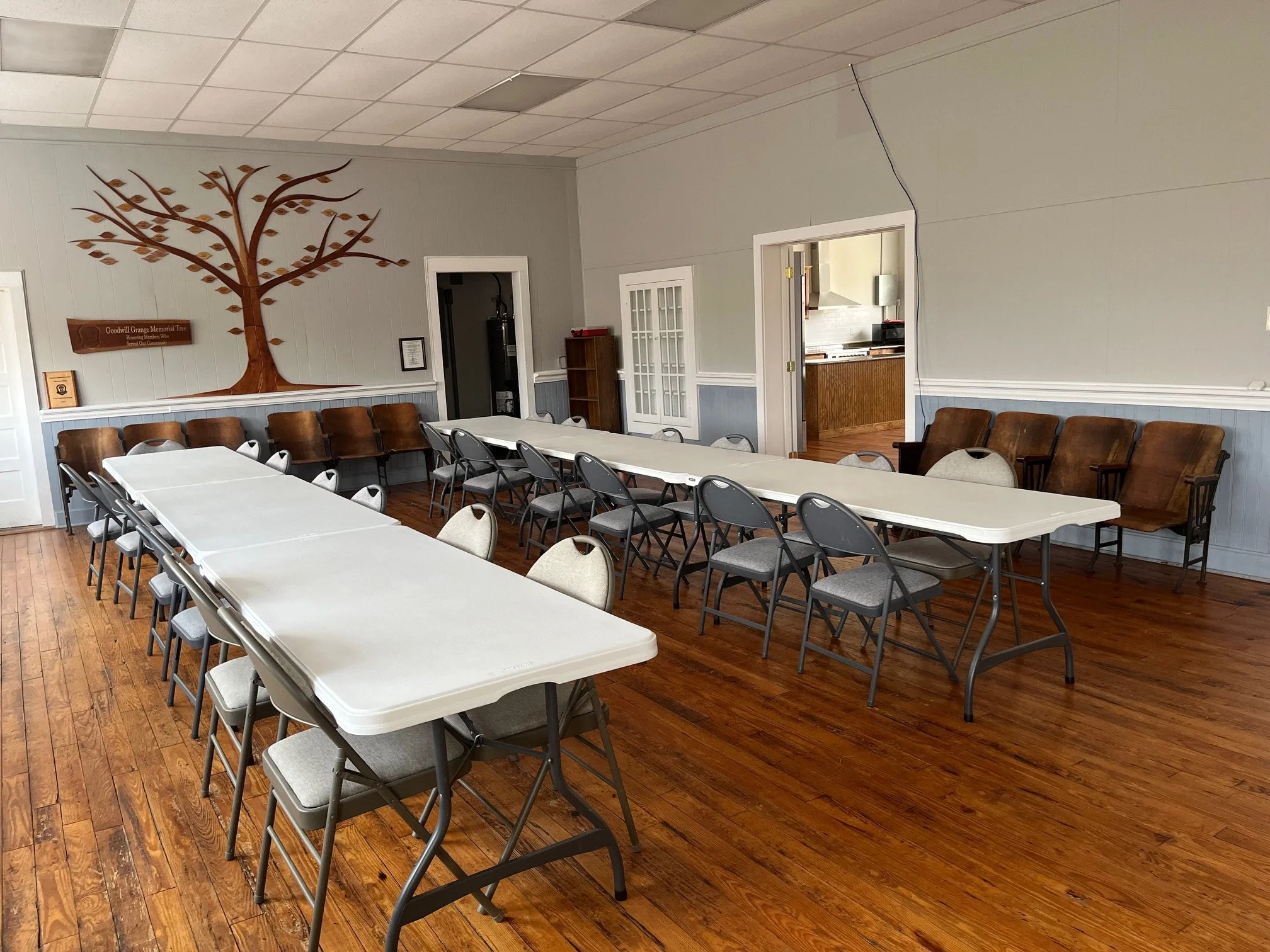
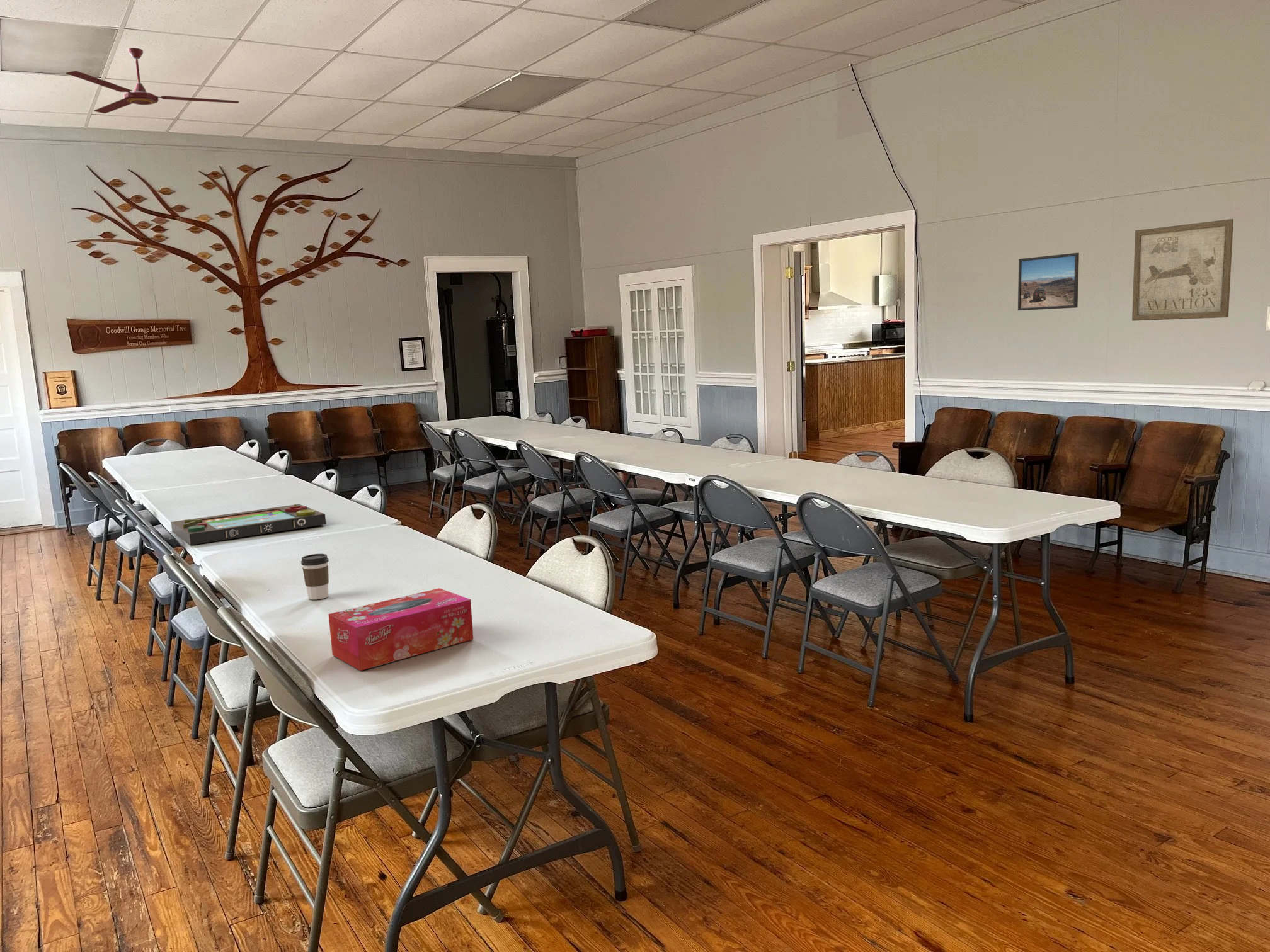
+ wall art (1180, 272)
+ tissue box (402, 626)
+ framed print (1047, 282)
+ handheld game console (249, 521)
+ coffee cup (316, 577)
+ ceiling fan (144, 87)
